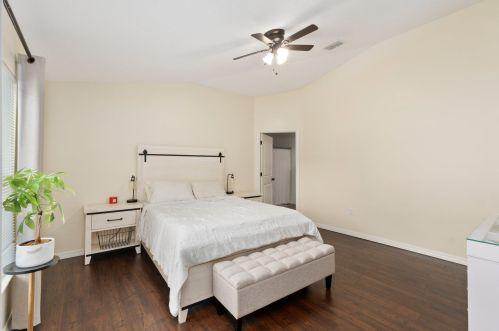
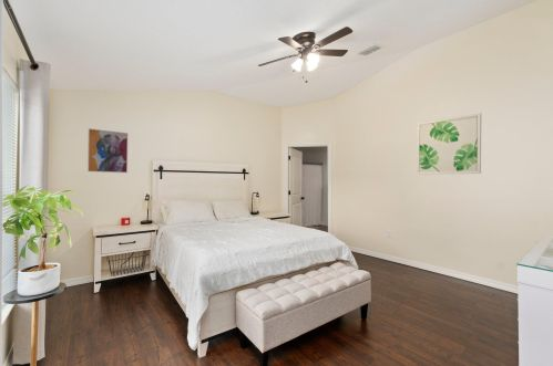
+ wall art (446, 146)
+ wall art (107, 151)
